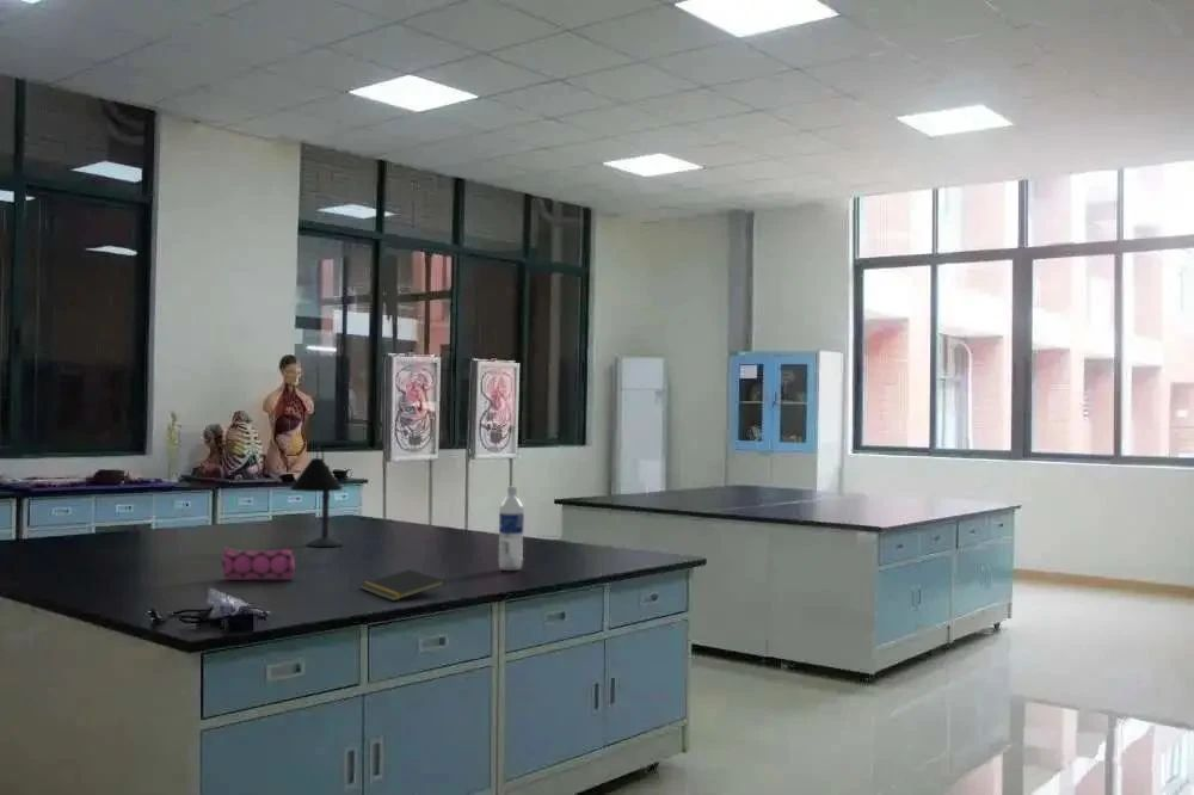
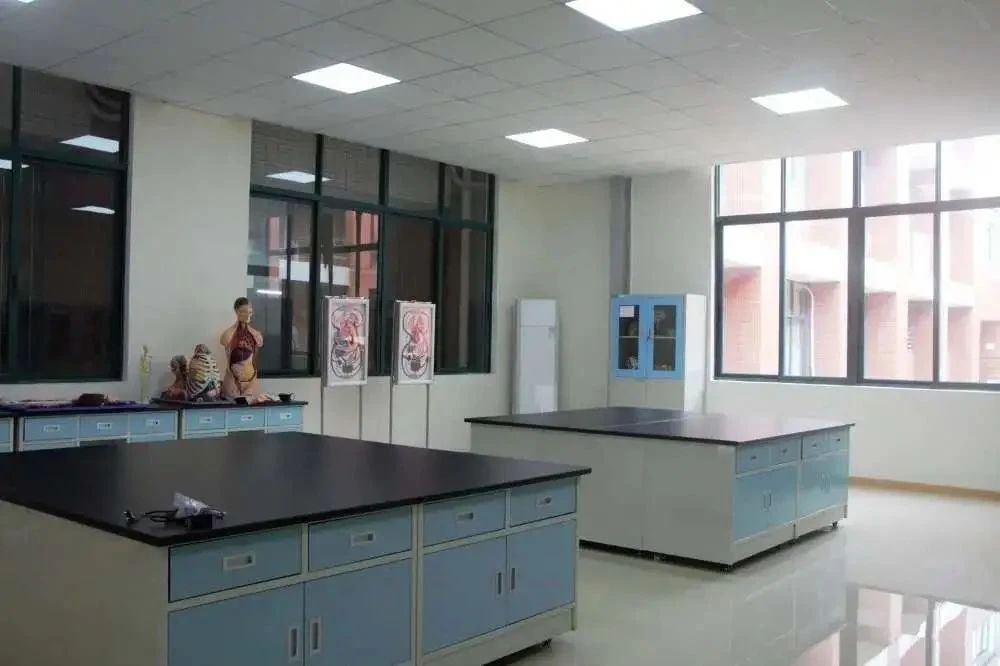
- notepad (401, 584)
- pencil case (258, 562)
- water bottle (511, 528)
- desk lamp (322, 494)
